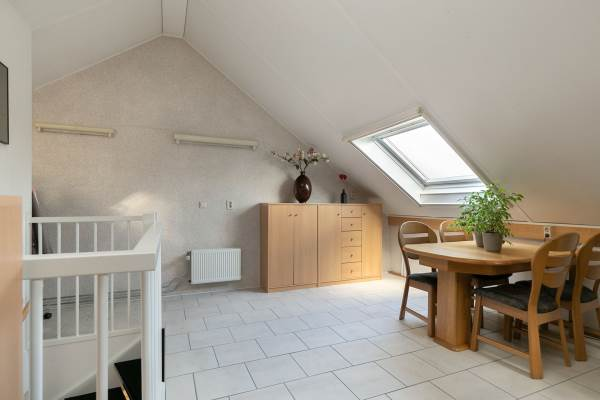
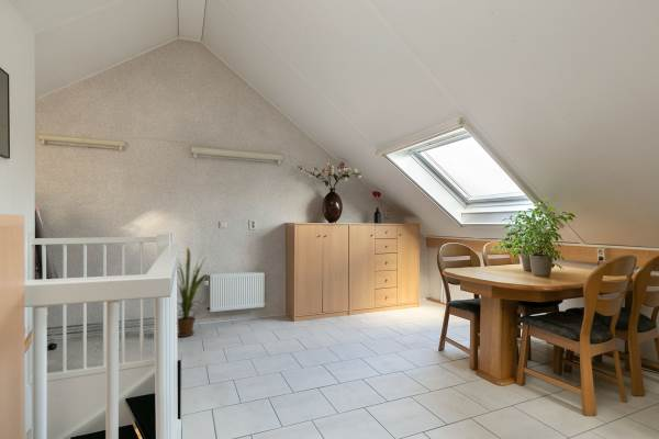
+ house plant (183, 291)
